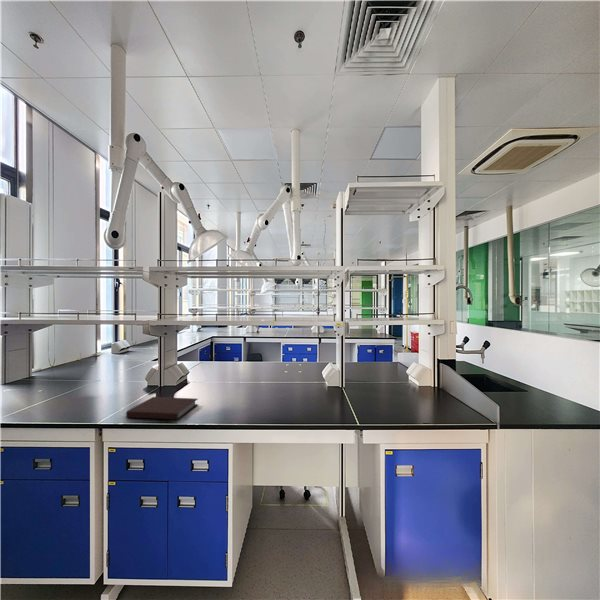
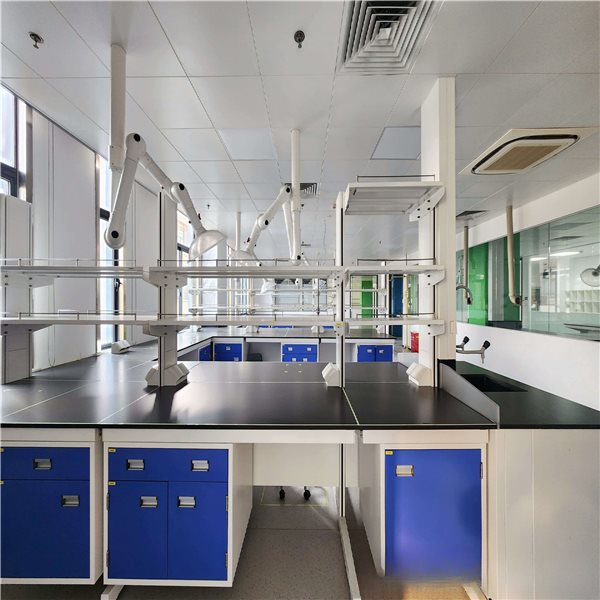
- notebook (164, 407)
